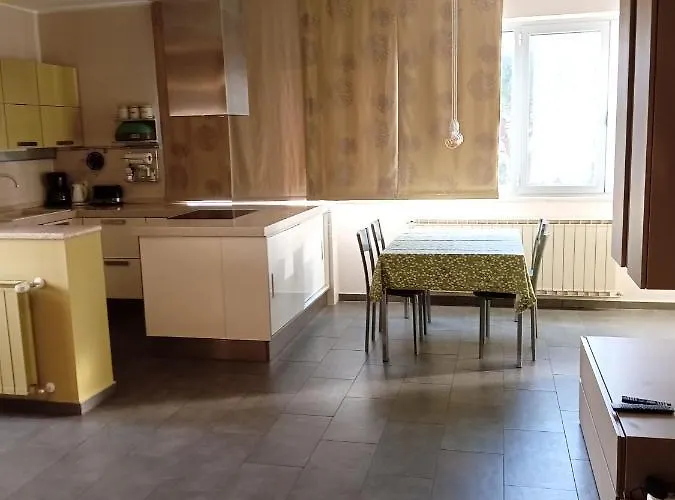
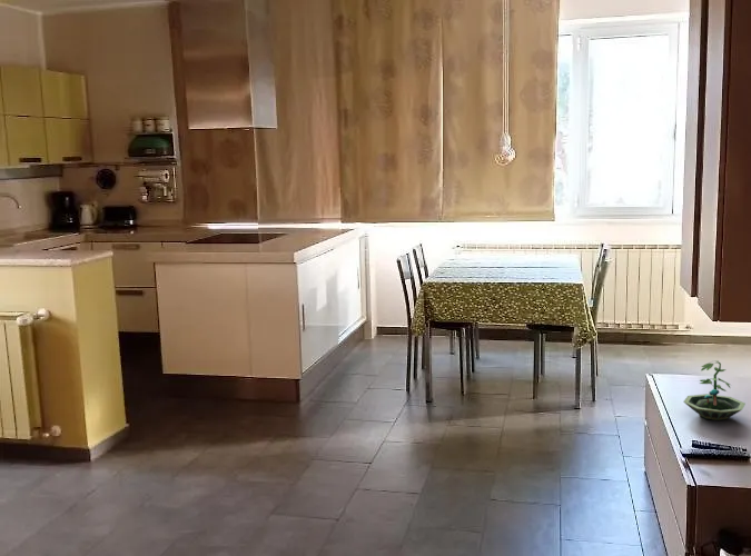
+ terrarium (715, 373)
